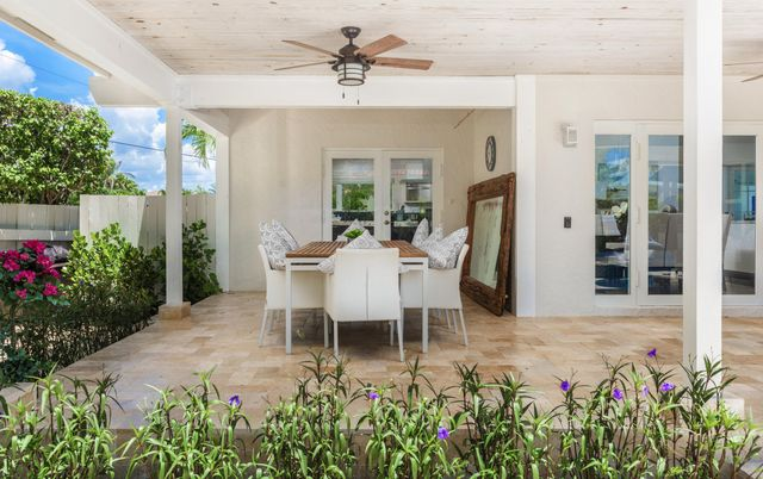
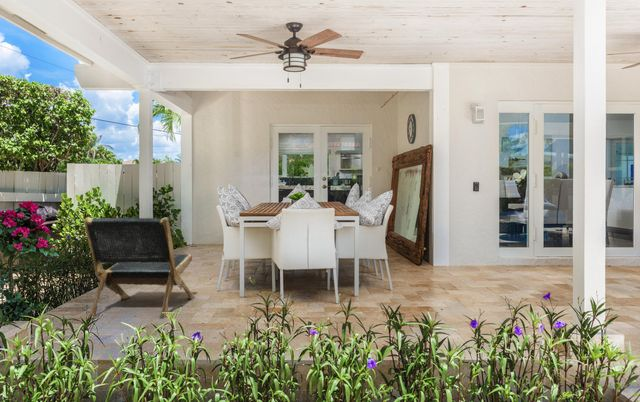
+ lounge chair (144, 260)
